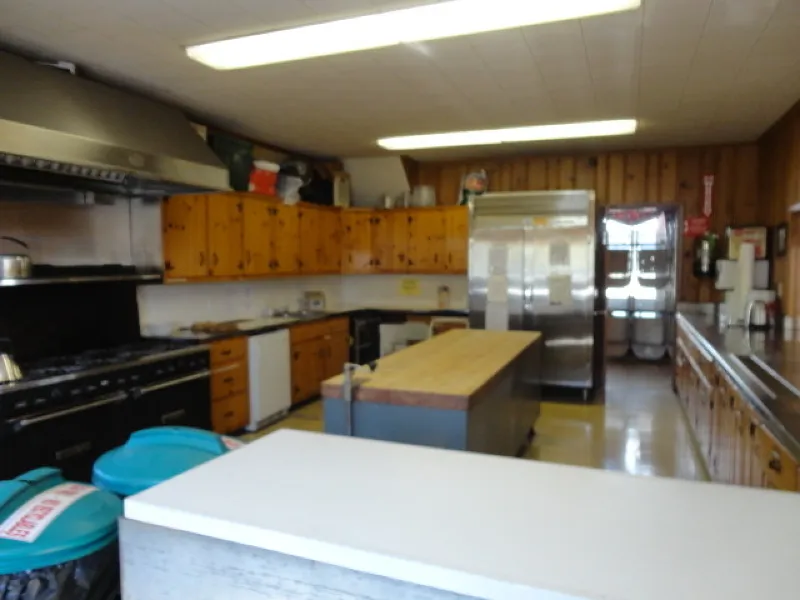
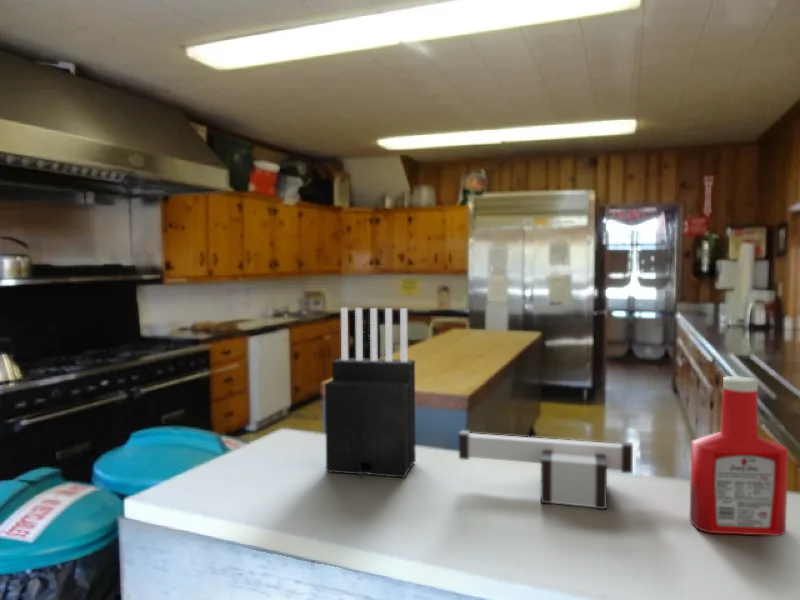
+ paper towel holder (542, 463)
+ soap bottle (738, 453)
+ knife block (369, 389)
